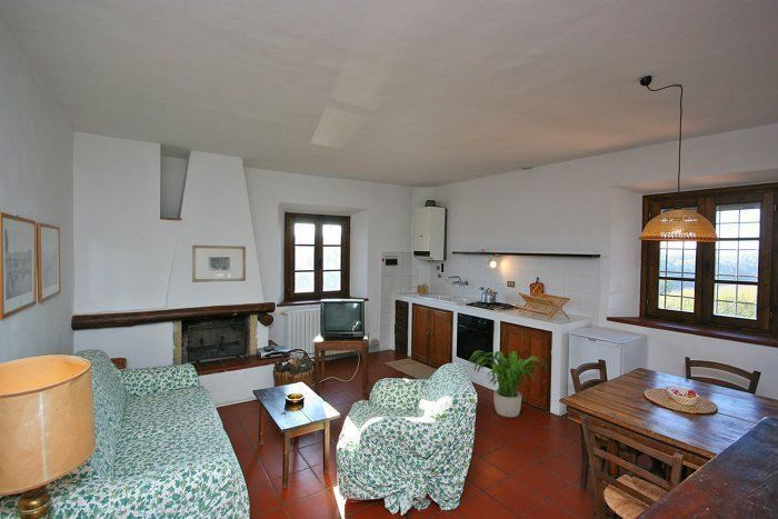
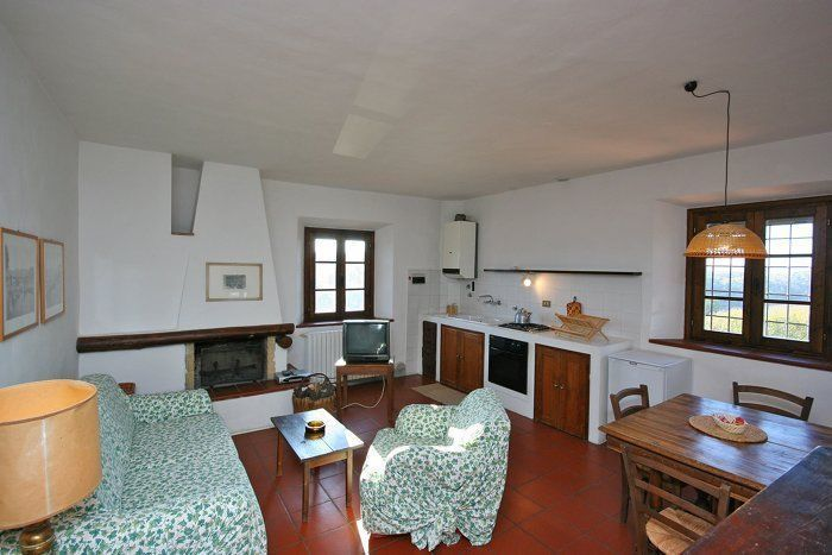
- potted plant (509, 383)
